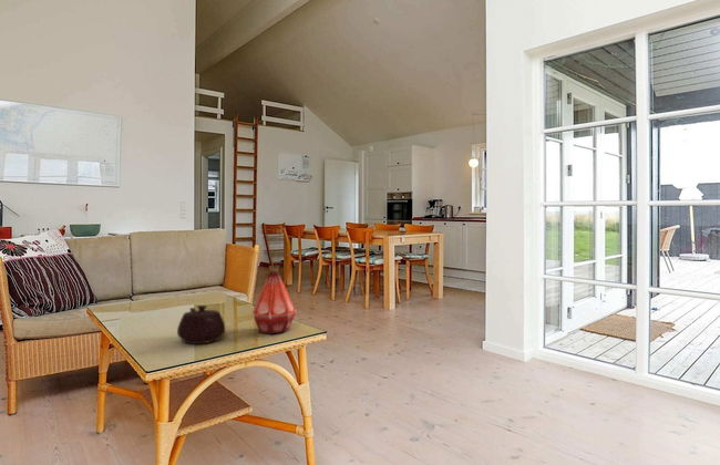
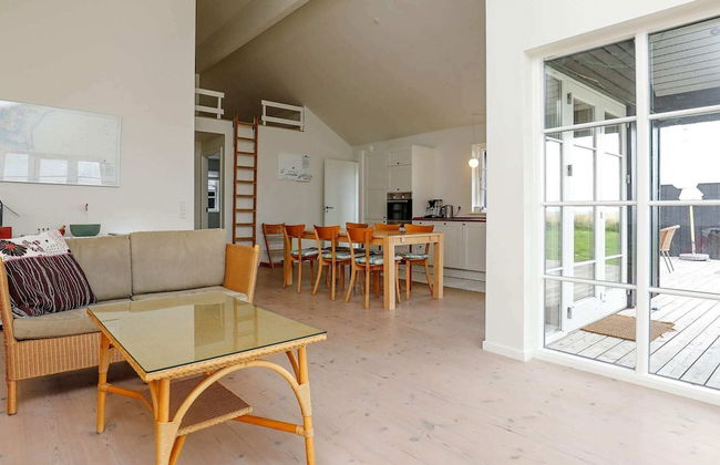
- bottle (274, 297)
- teapot (200, 322)
